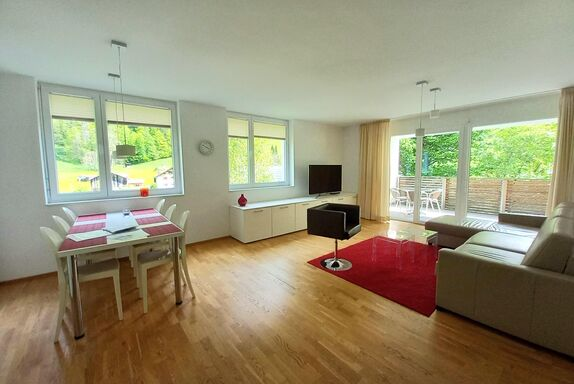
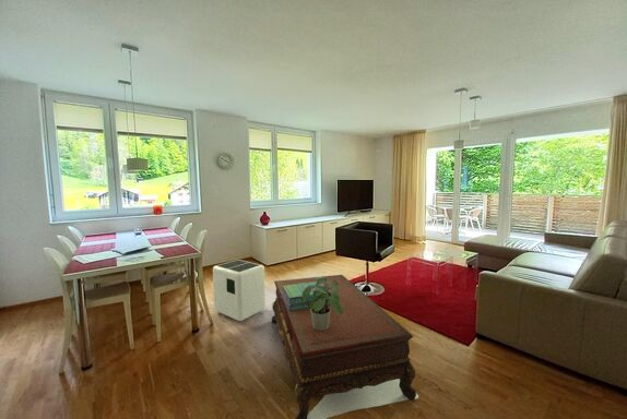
+ air purifier (238, 288)
+ coffee table (329, 325)
+ potted plant (322, 303)
+ stack of books (308, 296)
